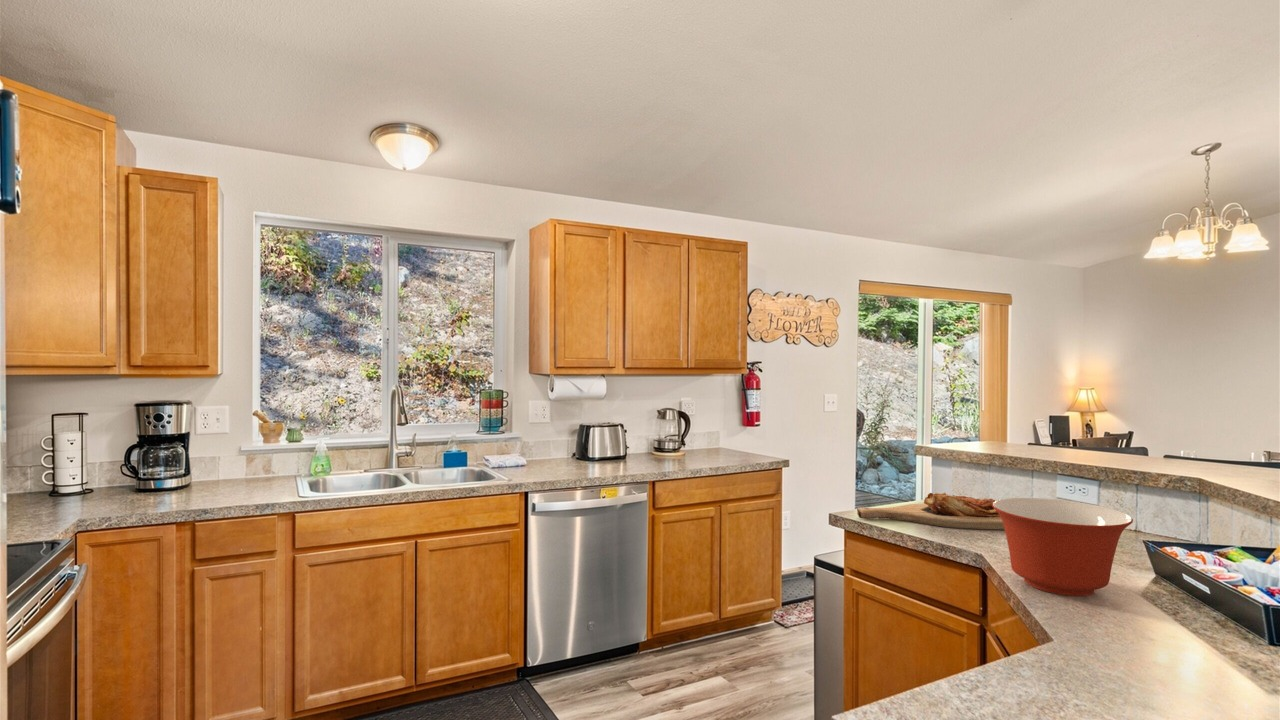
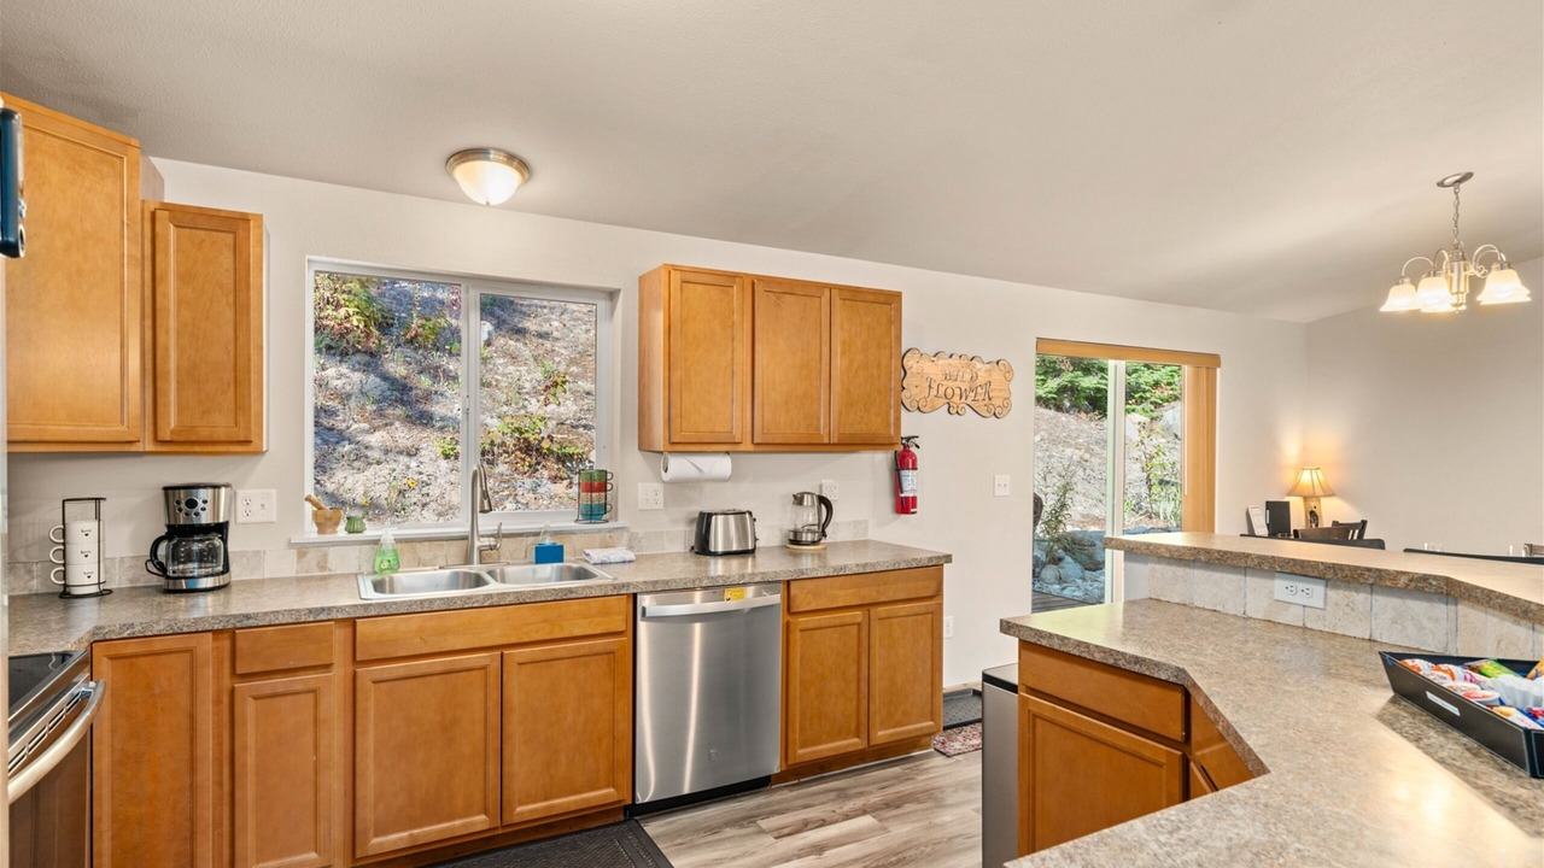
- cutting board (937, 506)
- mixing bowl (1058, 547)
